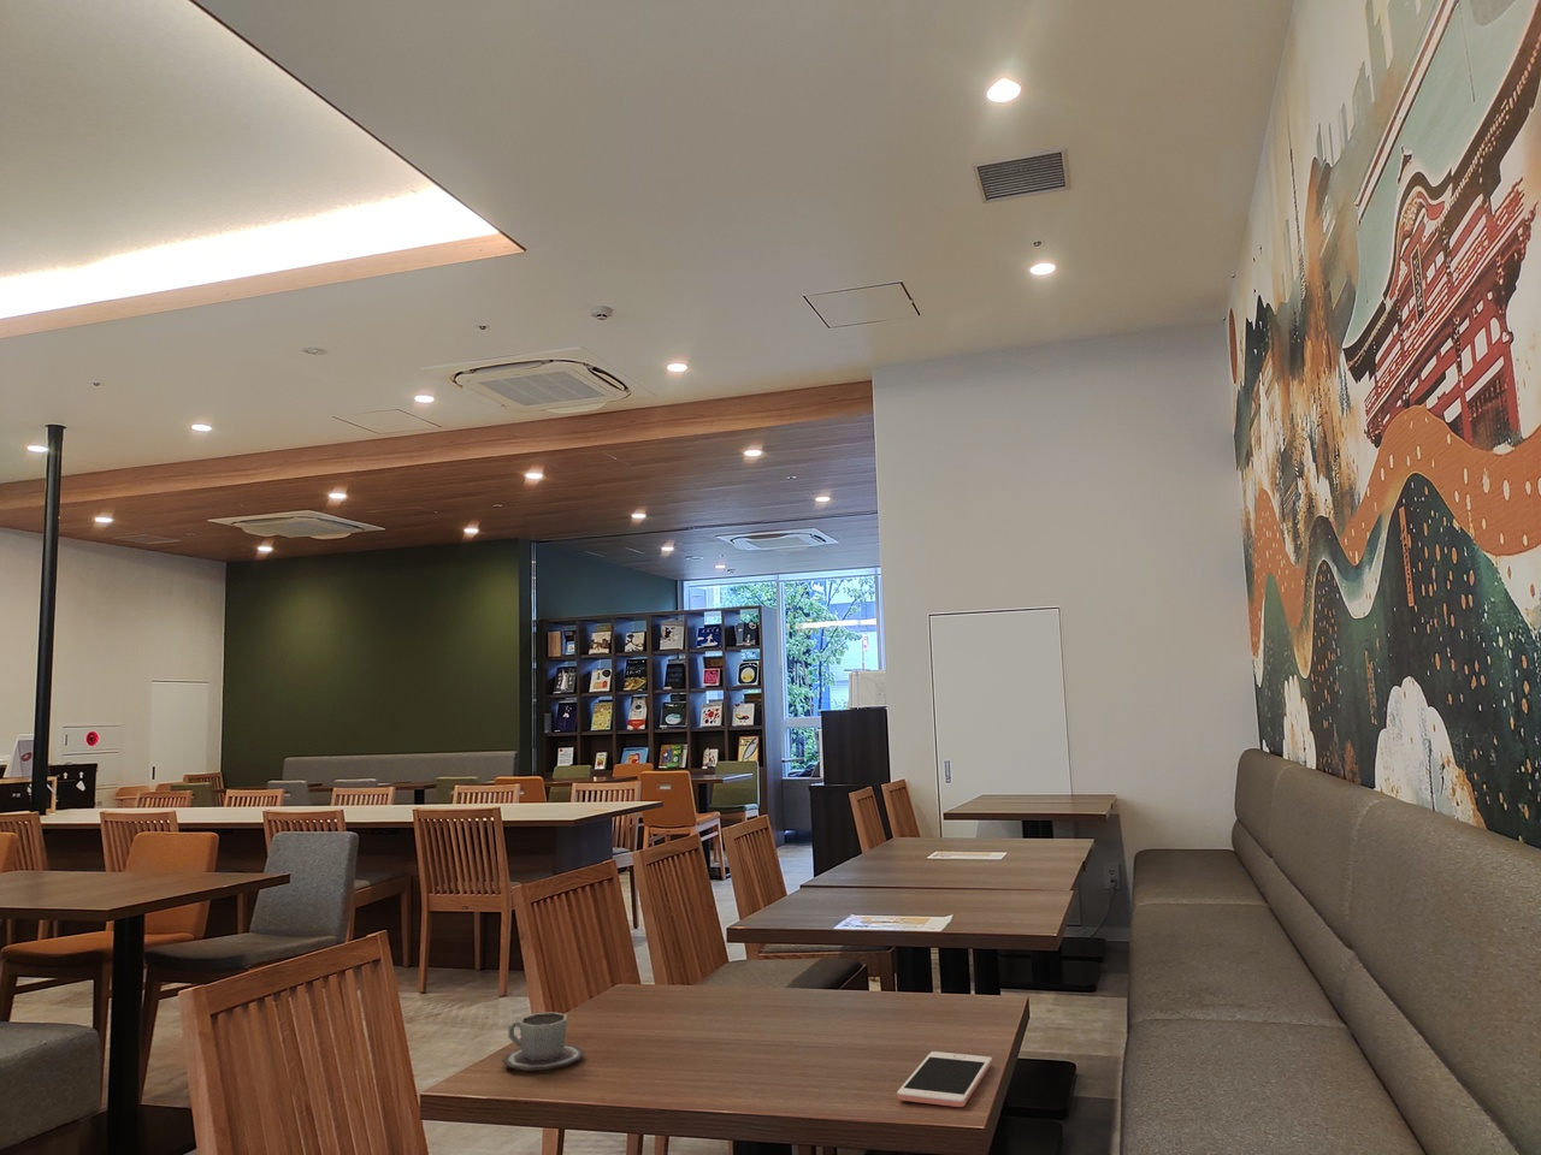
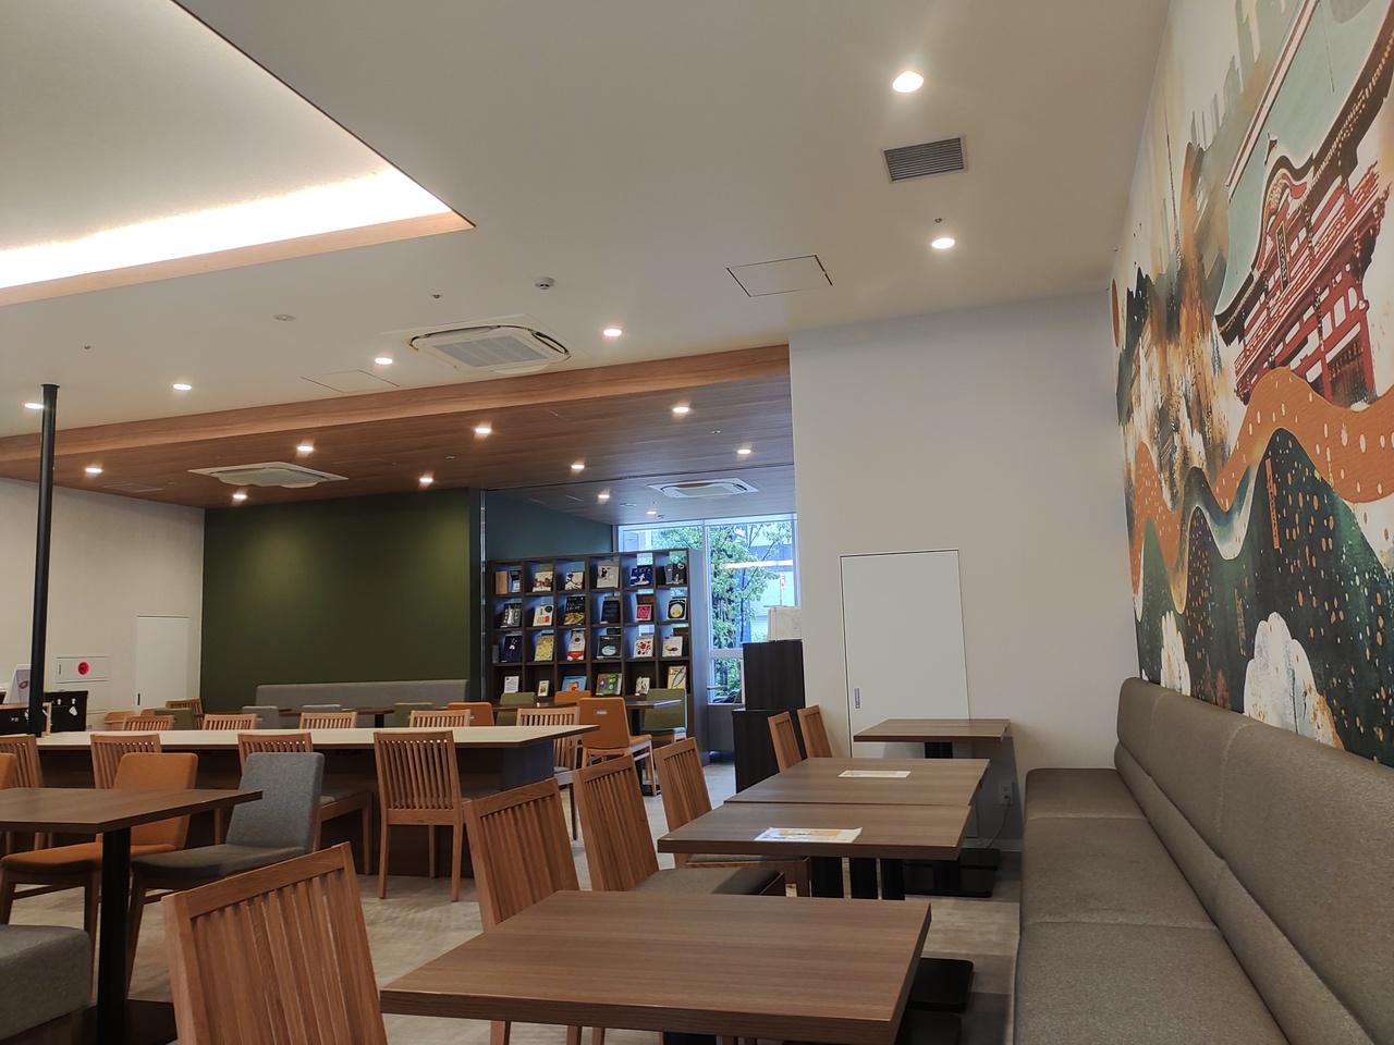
- cell phone (946, 1077)
- cup (542, 1040)
